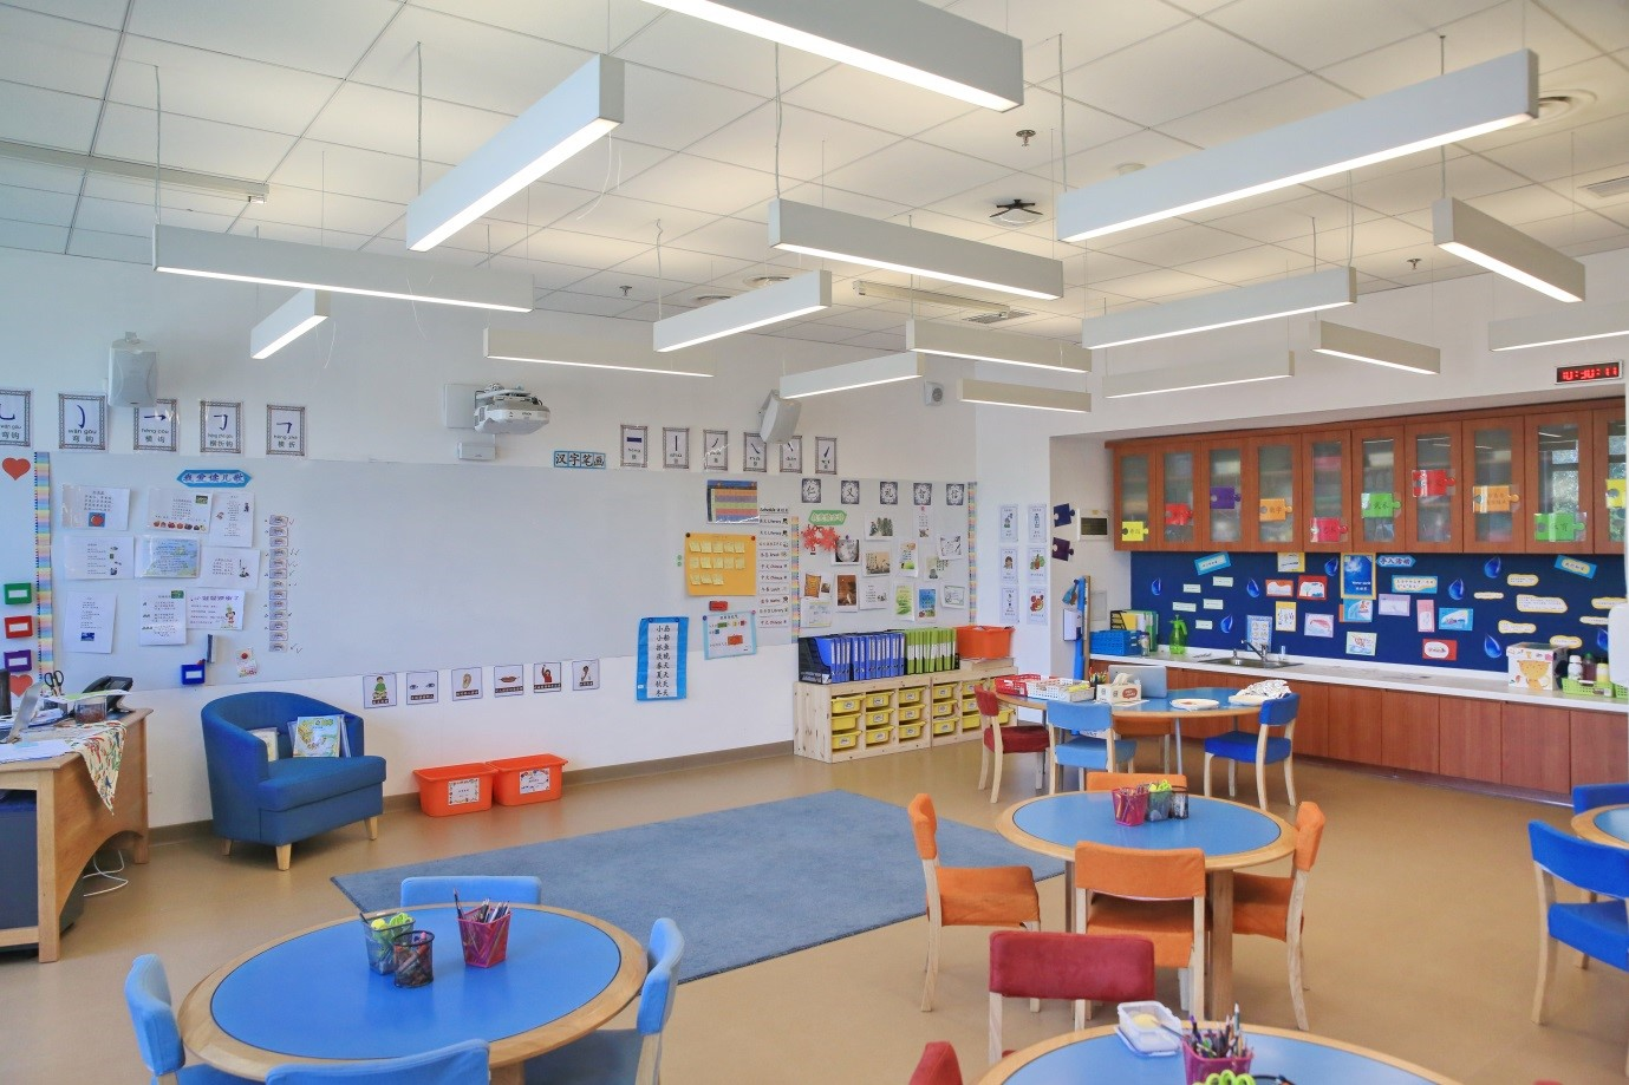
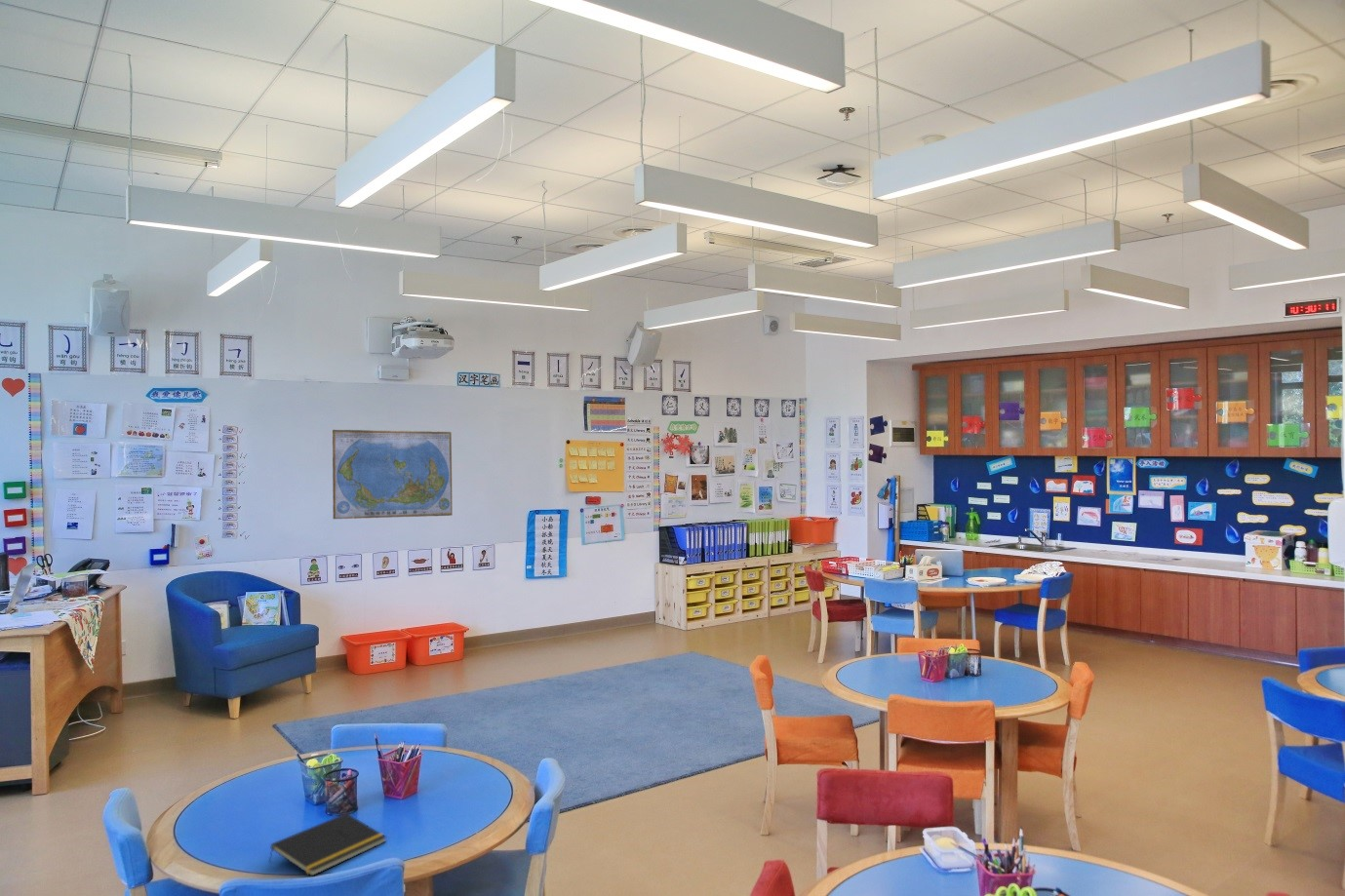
+ notepad (330, 842)
+ world map (394, 474)
